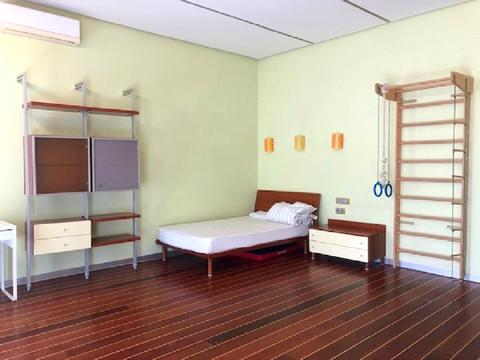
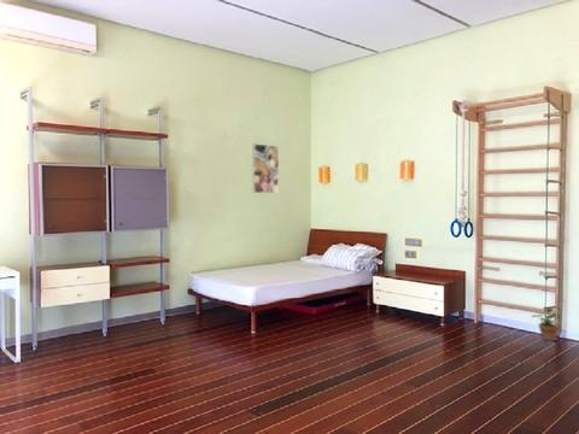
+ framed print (265, 169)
+ potted plant (546, 321)
